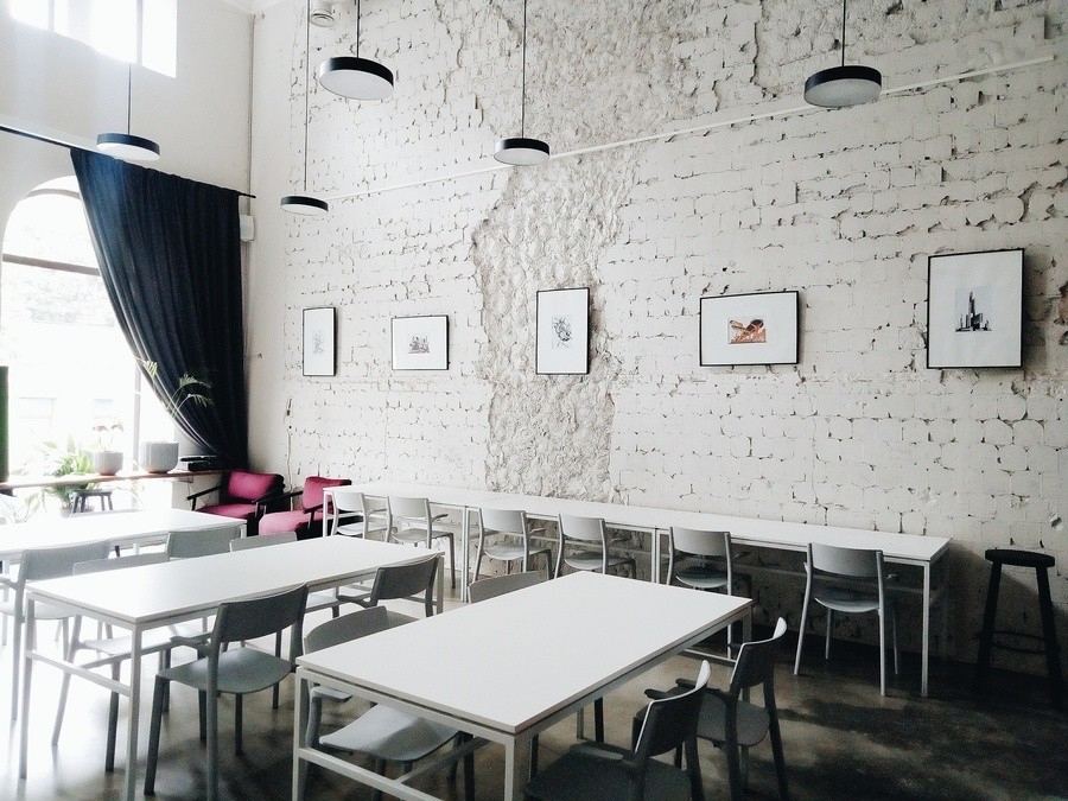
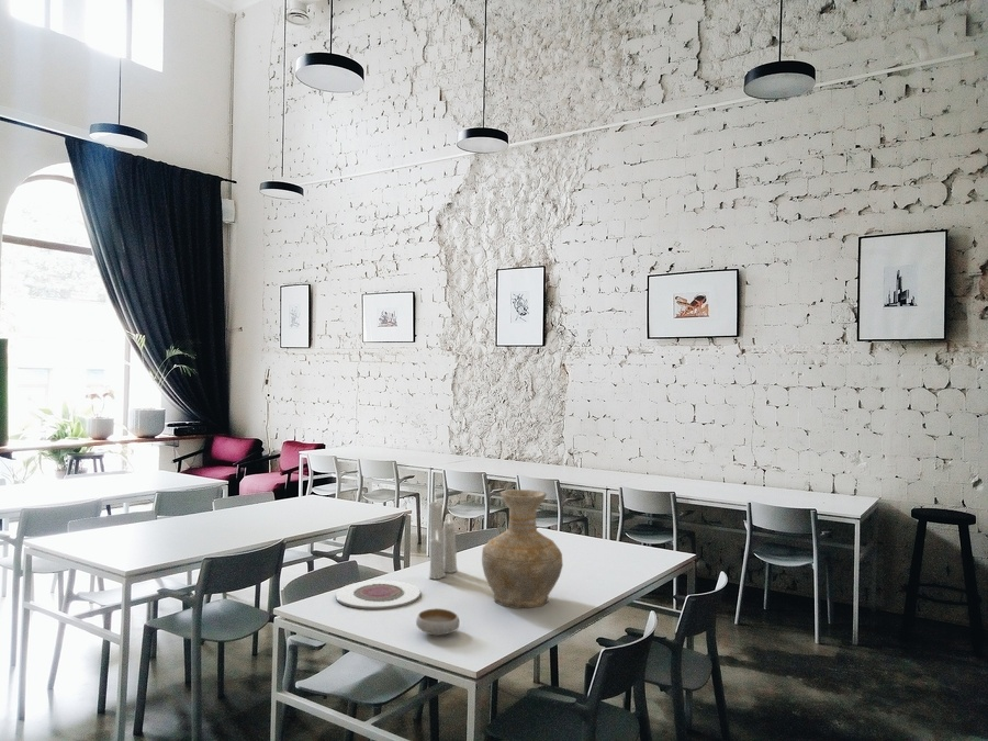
+ candle (440, 530)
+ plate (378, 593)
+ vase (521, 546)
+ bowl (437, 622)
